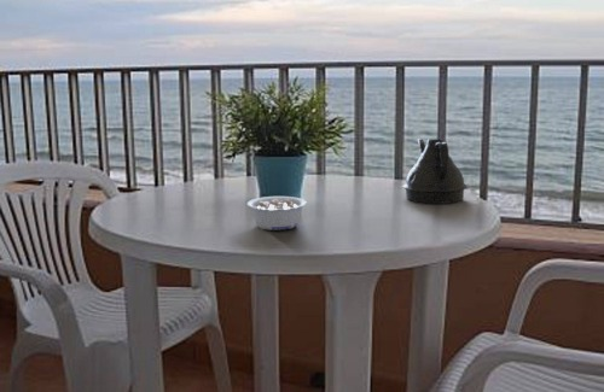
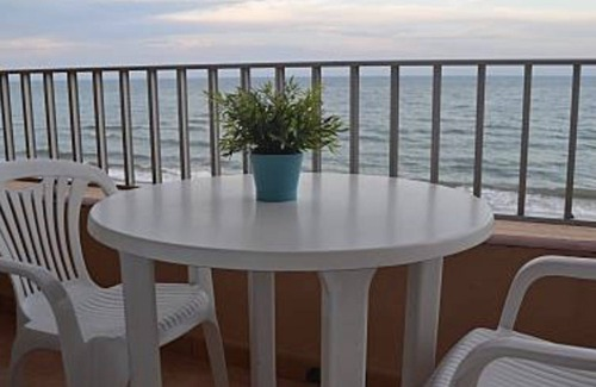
- legume (277, 211)
- teapot (432, 166)
